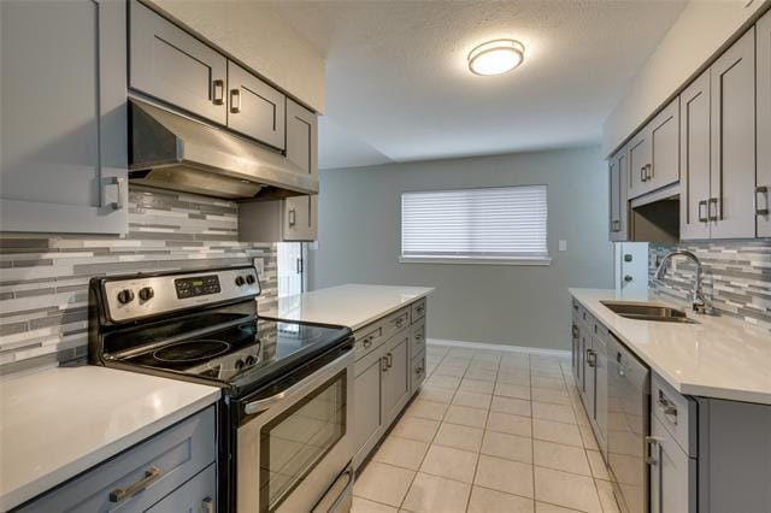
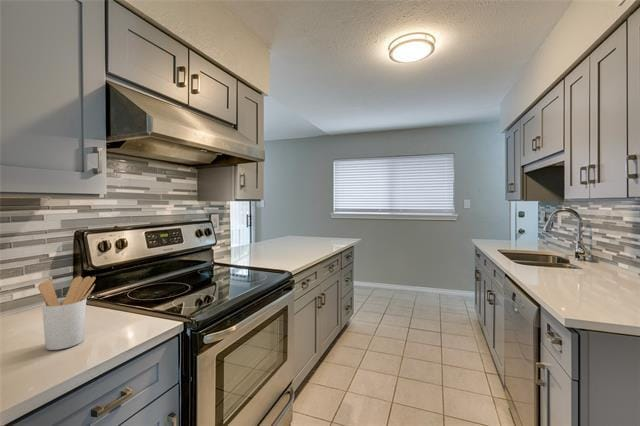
+ utensil holder (71, 308)
